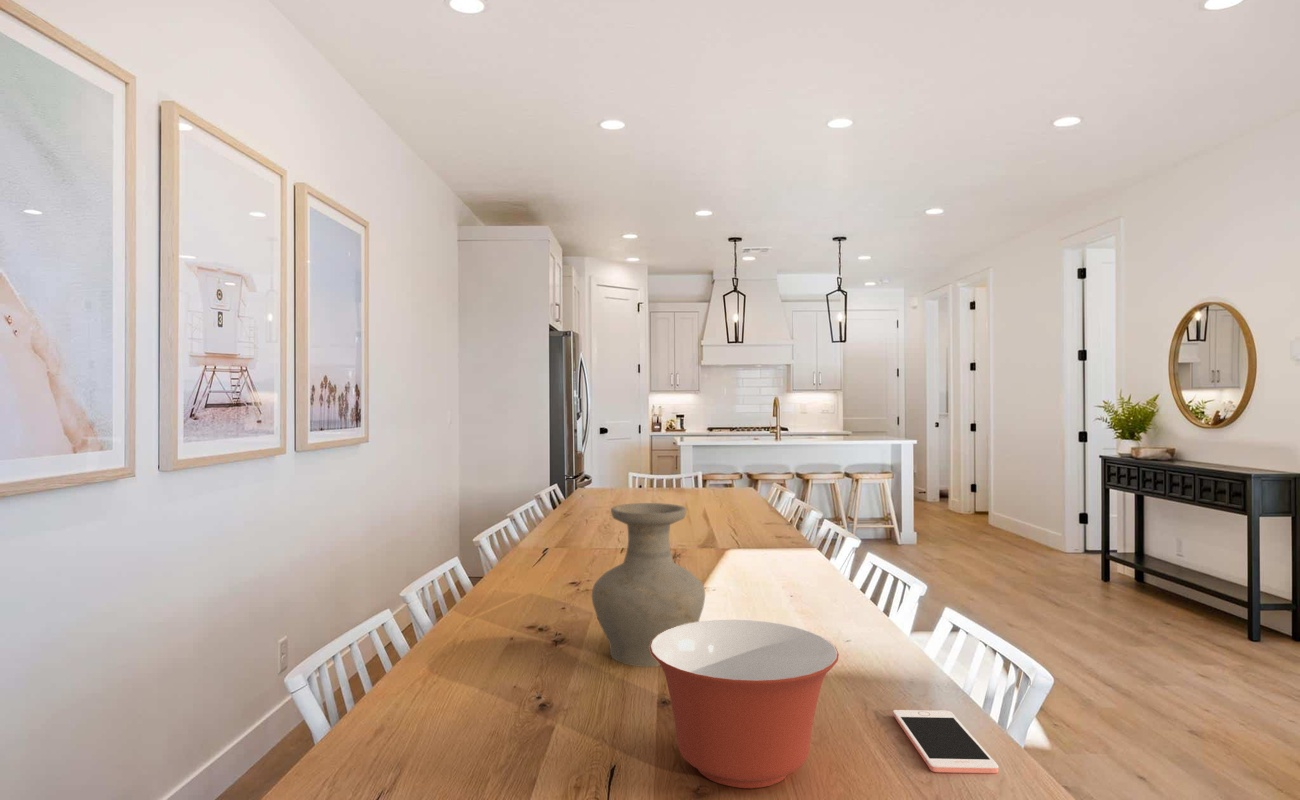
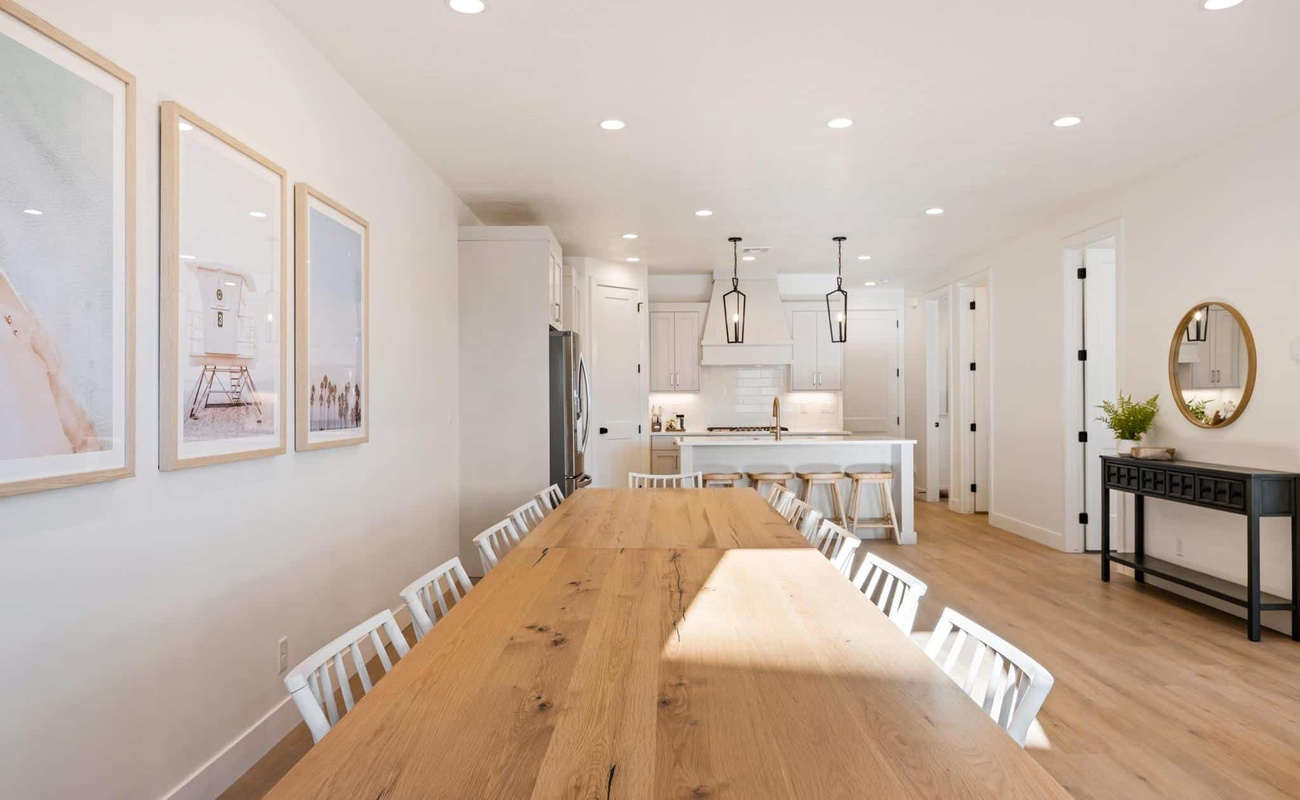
- cell phone (941, 739)
- vase (648, 580)
- mixing bowl (742, 705)
